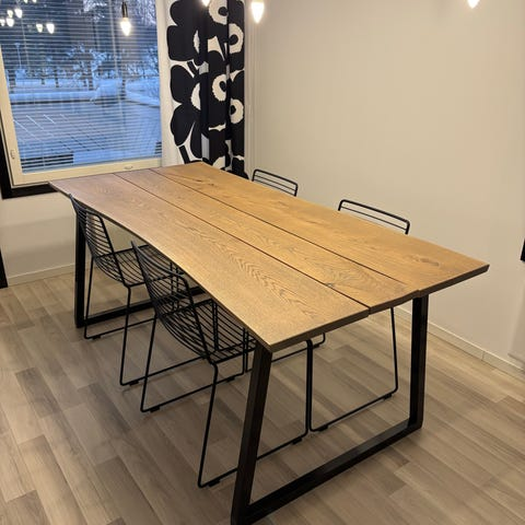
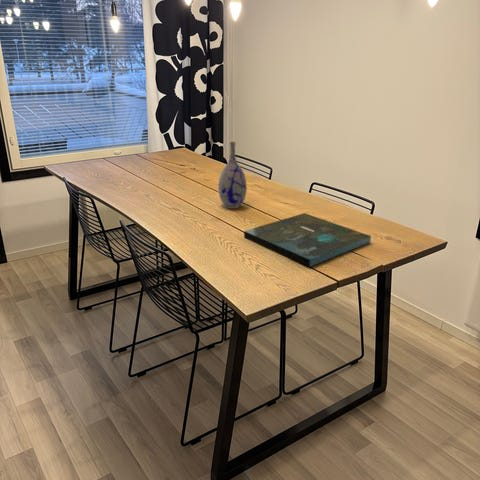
+ board game (306, 234)
+ vase (232, 174)
